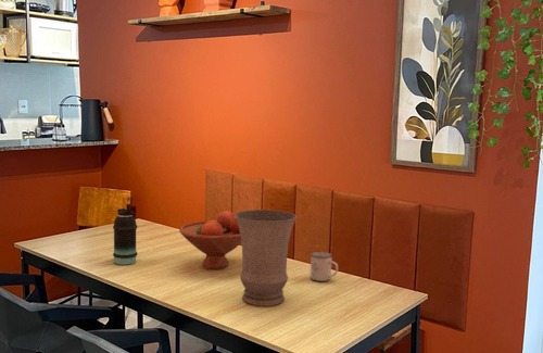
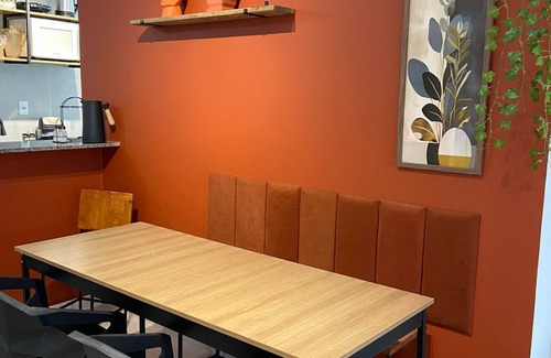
- bottle (123, 231)
- fruit bowl (215, 240)
- vase (264, 256)
- mug (325, 267)
